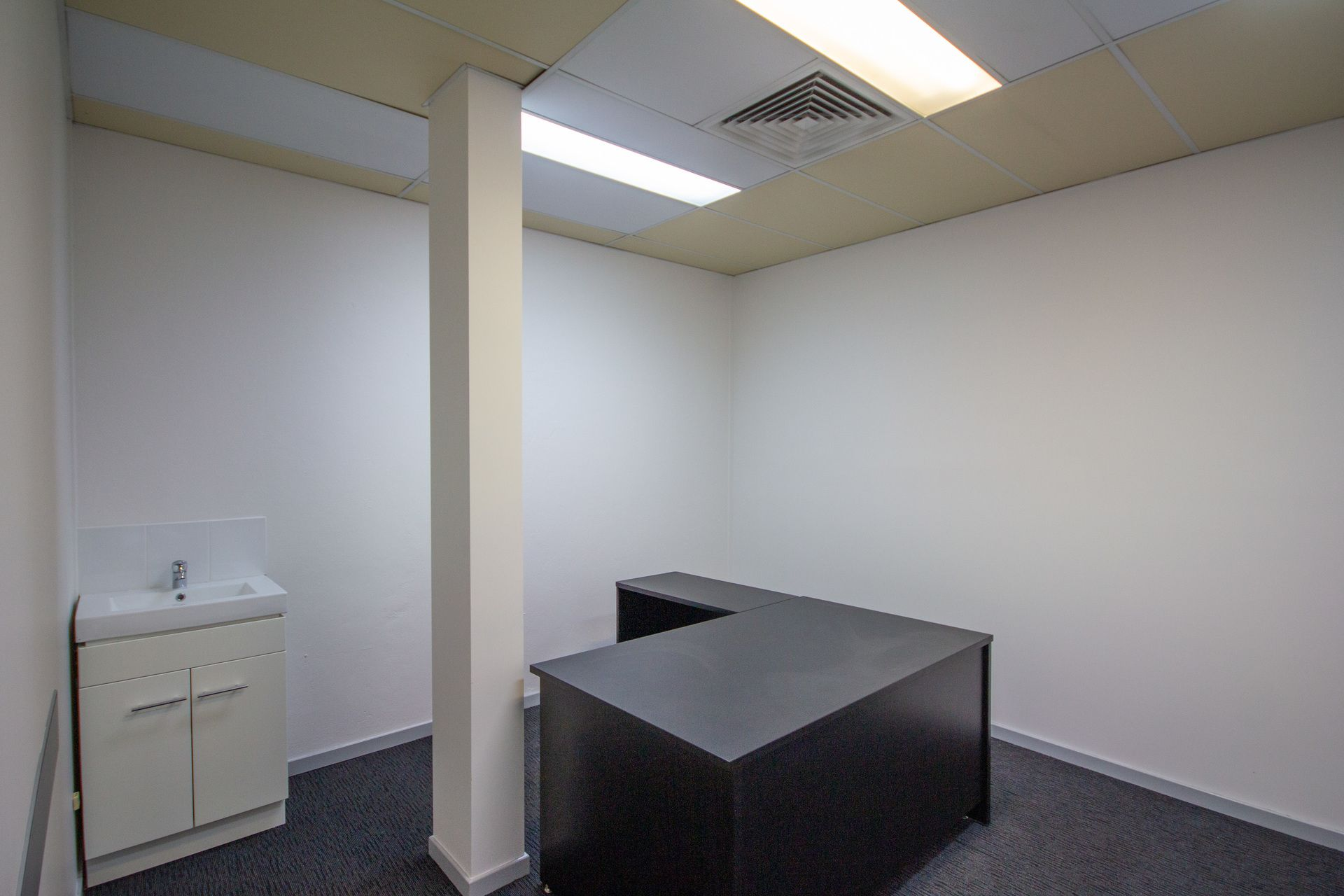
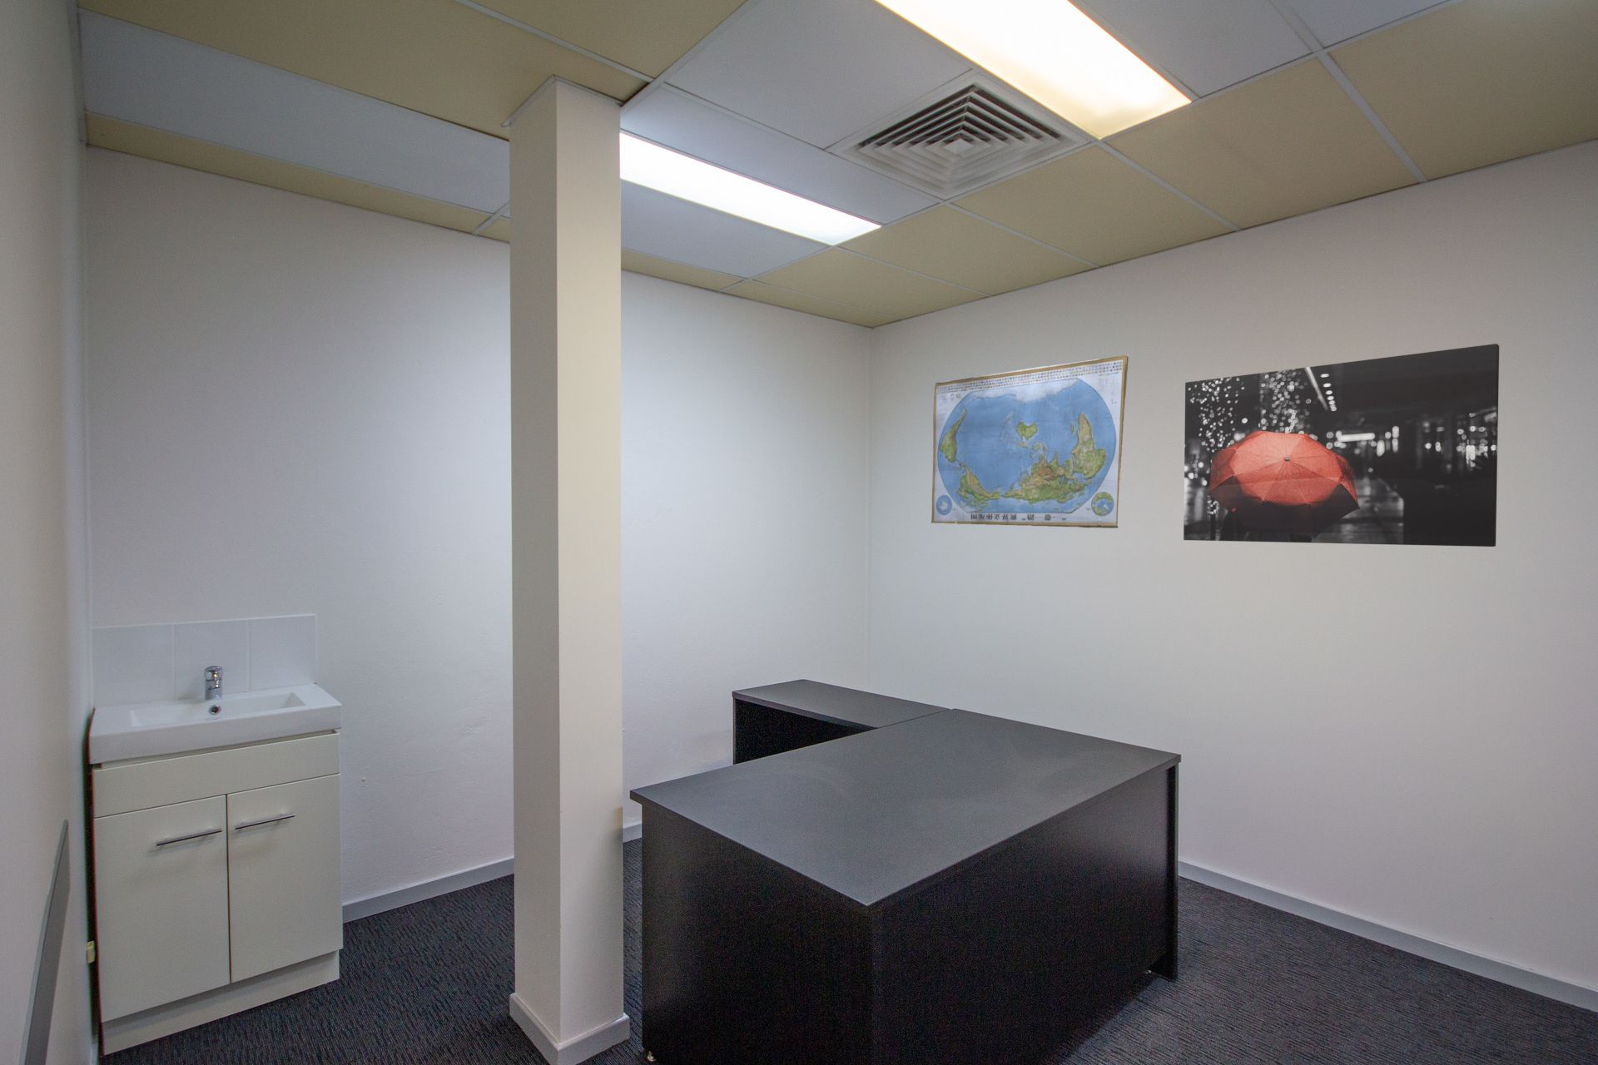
+ world map (1019, 448)
+ wall art (1322, 454)
